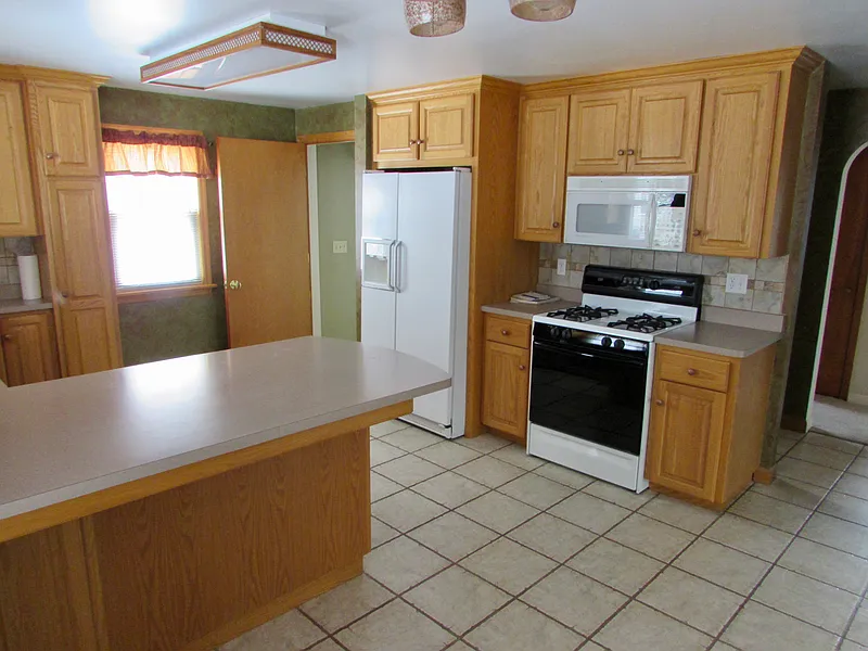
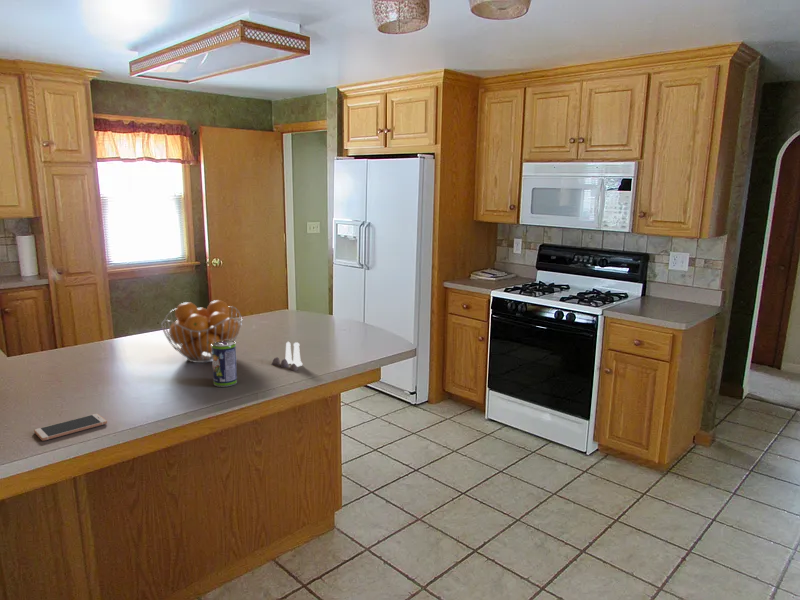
+ smartphone (71, 426)
+ beverage can (224, 363)
+ fruit basket (202, 330)
+ salt and pepper shaker set (289, 354)
